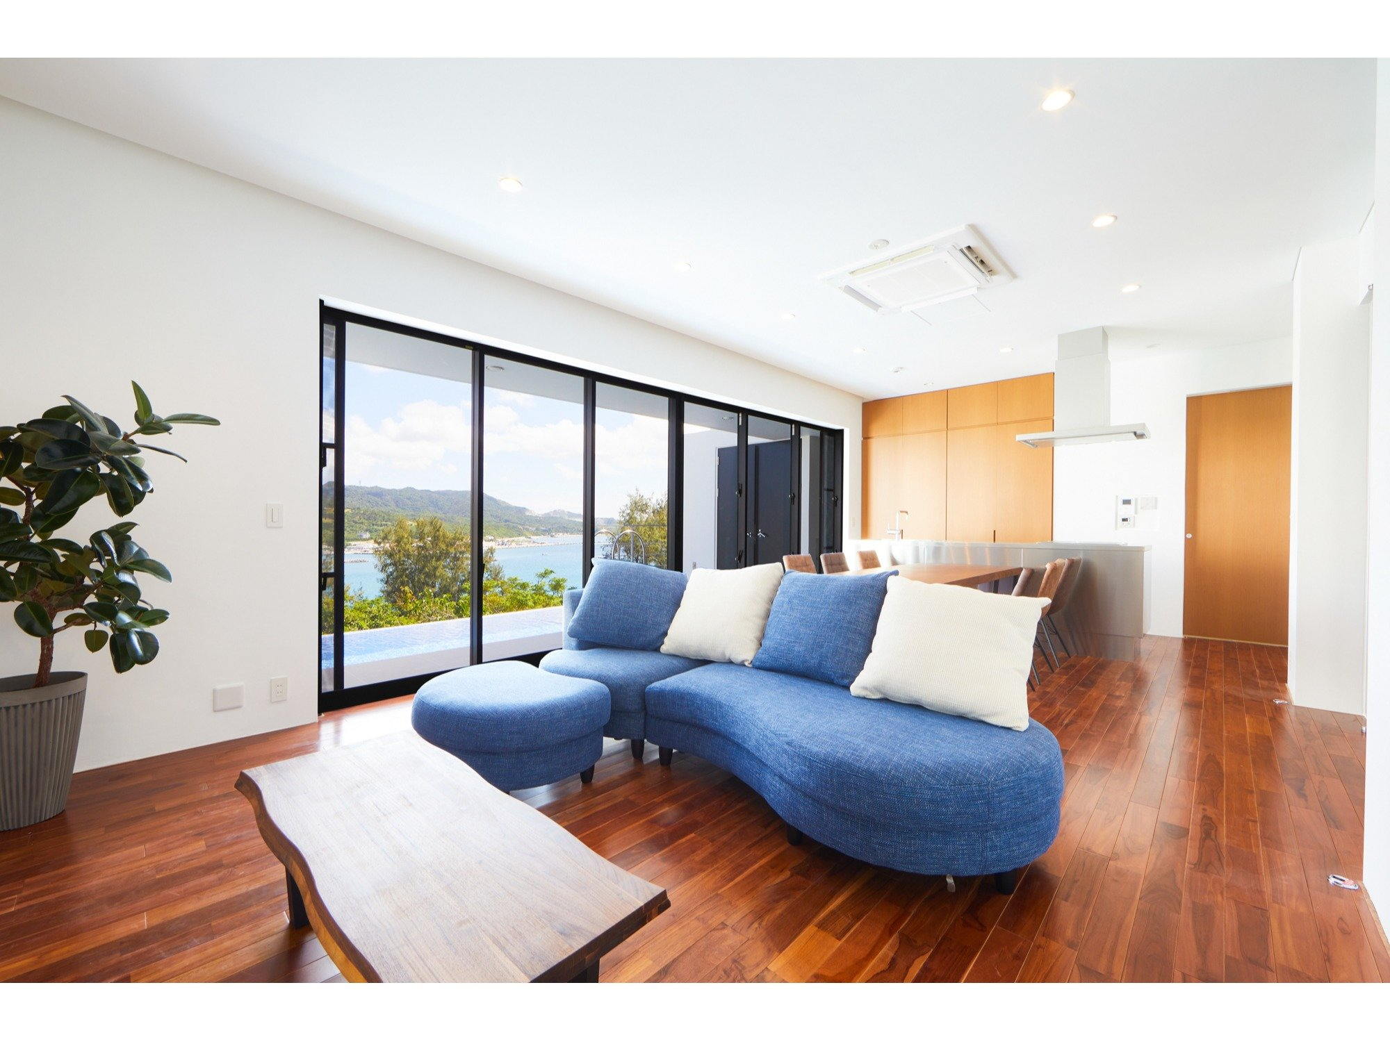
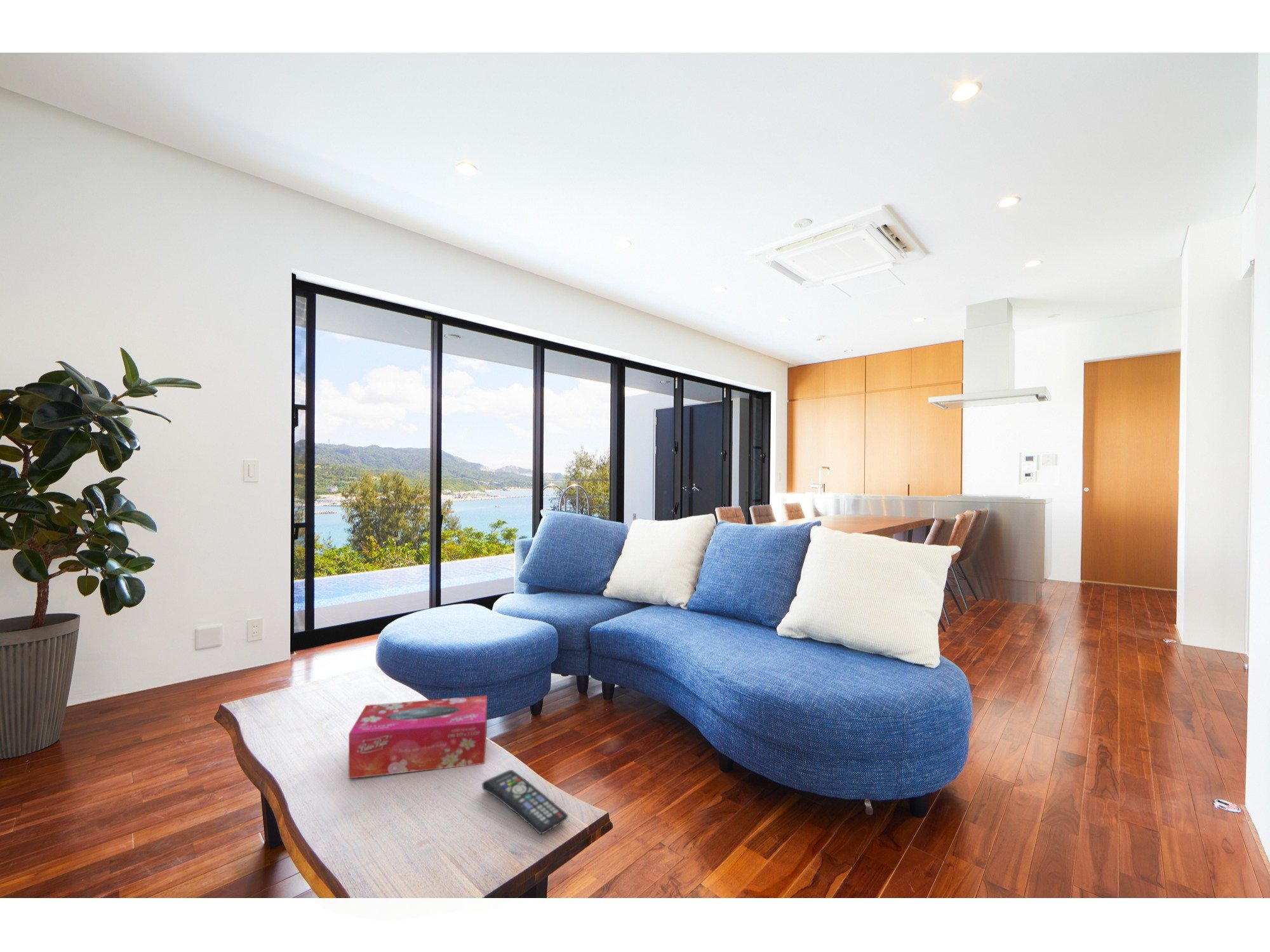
+ tissue box (423, 734)
+ remote control (522, 798)
